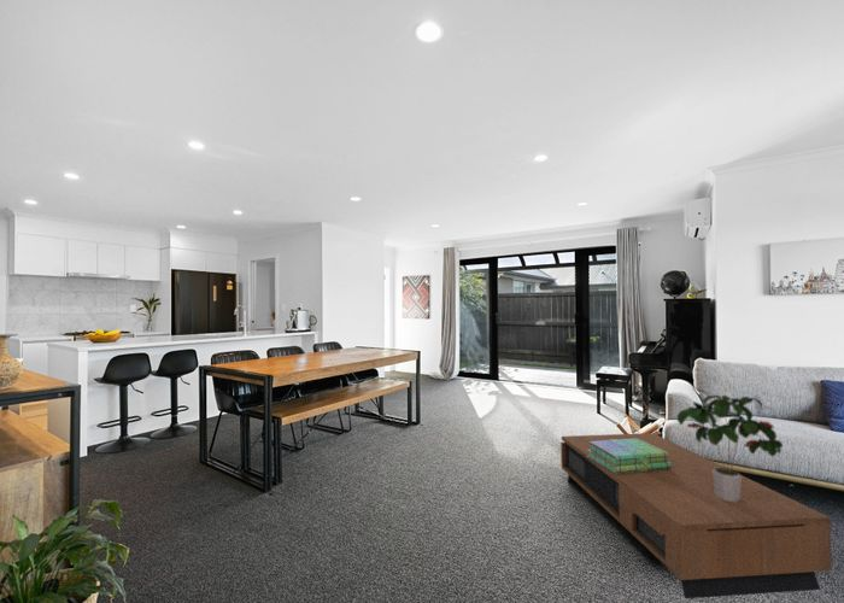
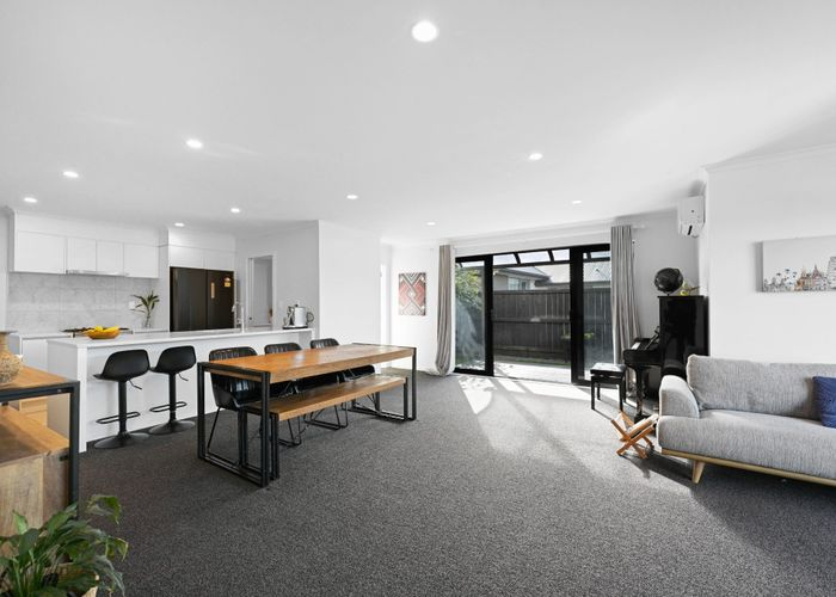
- coffee table (664, 494)
- stack of books (627, 453)
- potted plant (728, 445)
